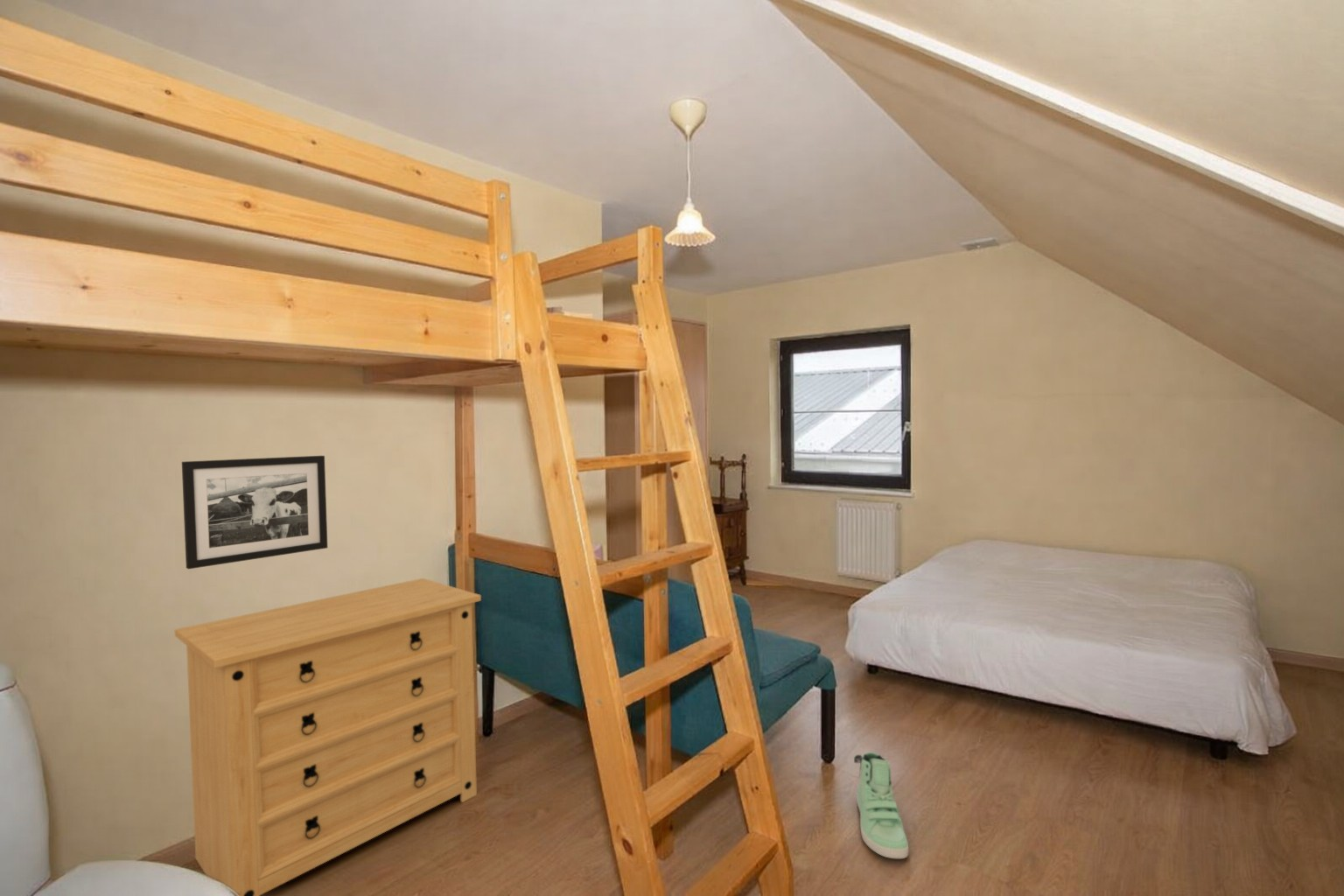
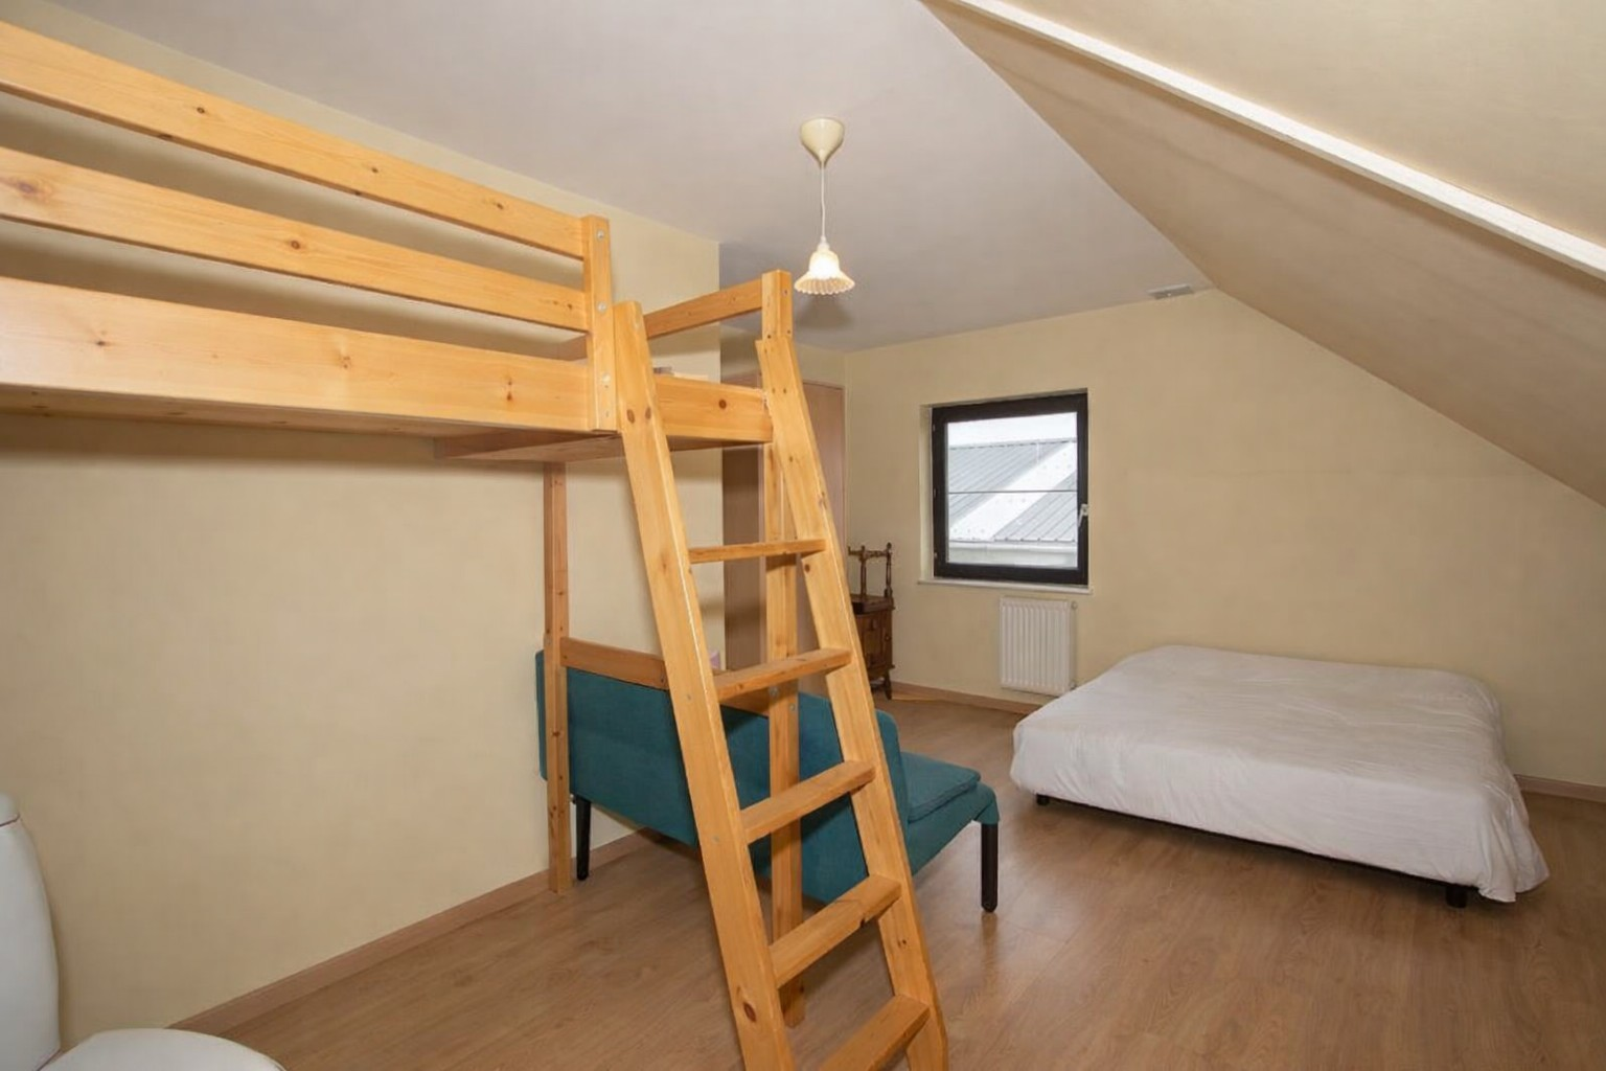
- sneaker (880, 798)
- picture frame (260, 508)
- dresser (344, 718)
